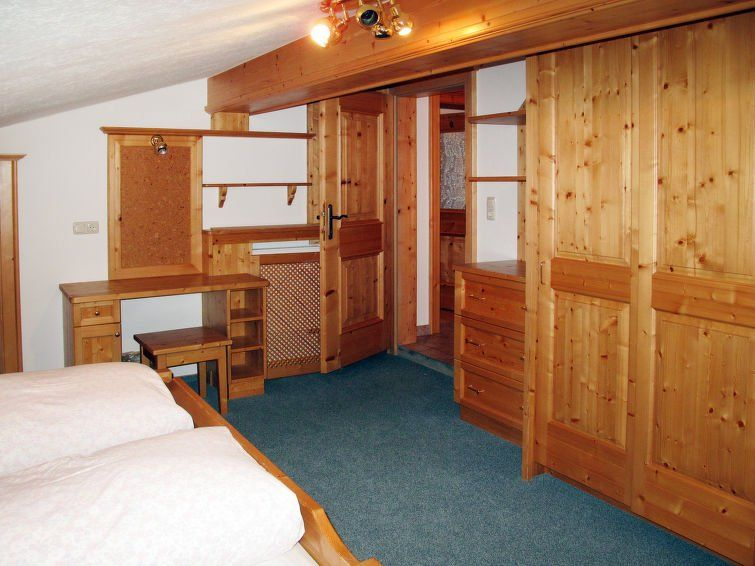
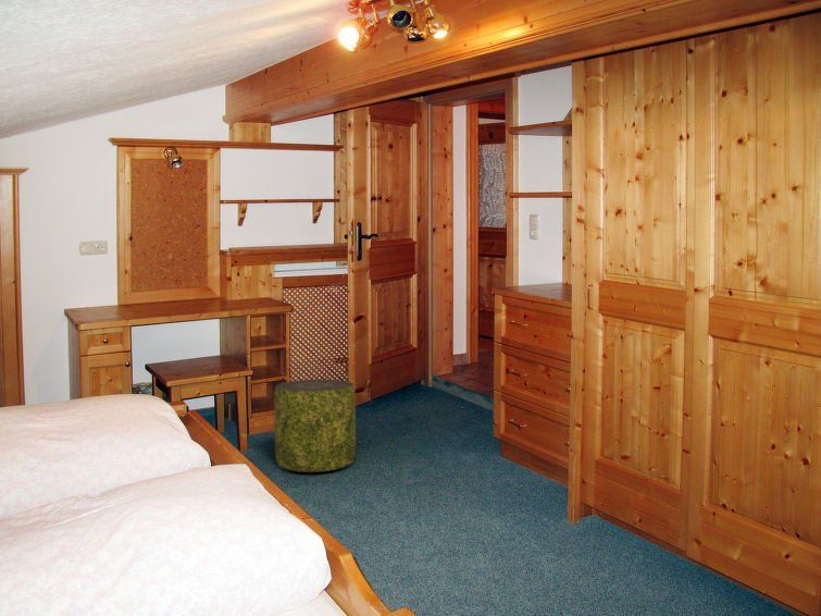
+ pouf (315, 423)
